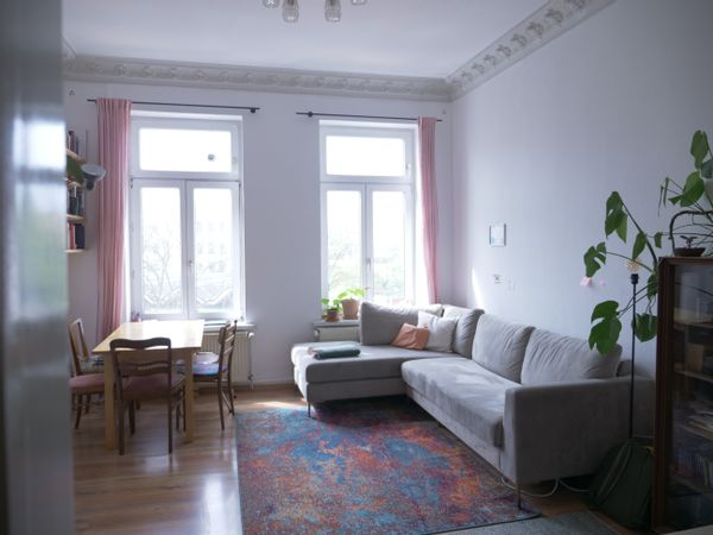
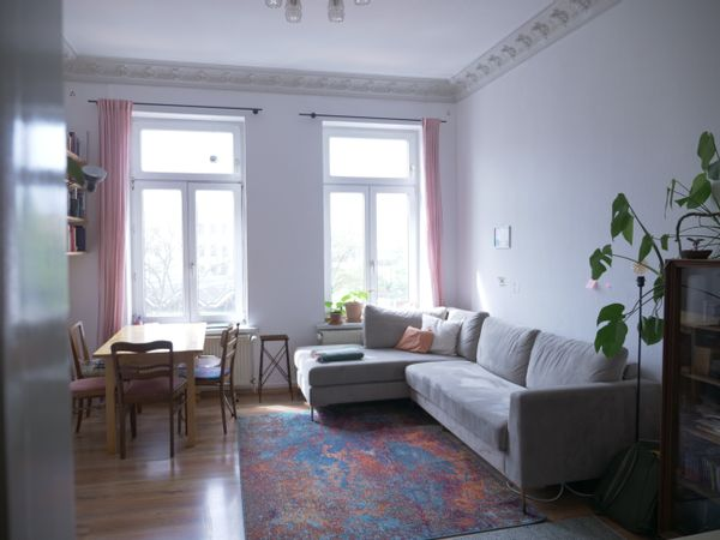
+ side table (275, 366)
